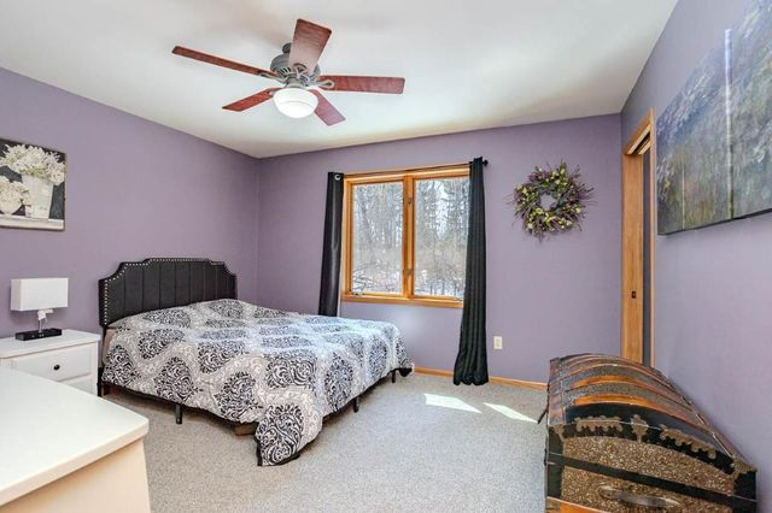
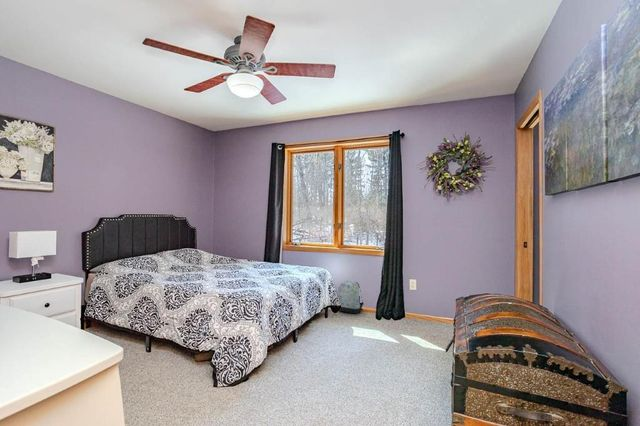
+ backpack (349, 296)
